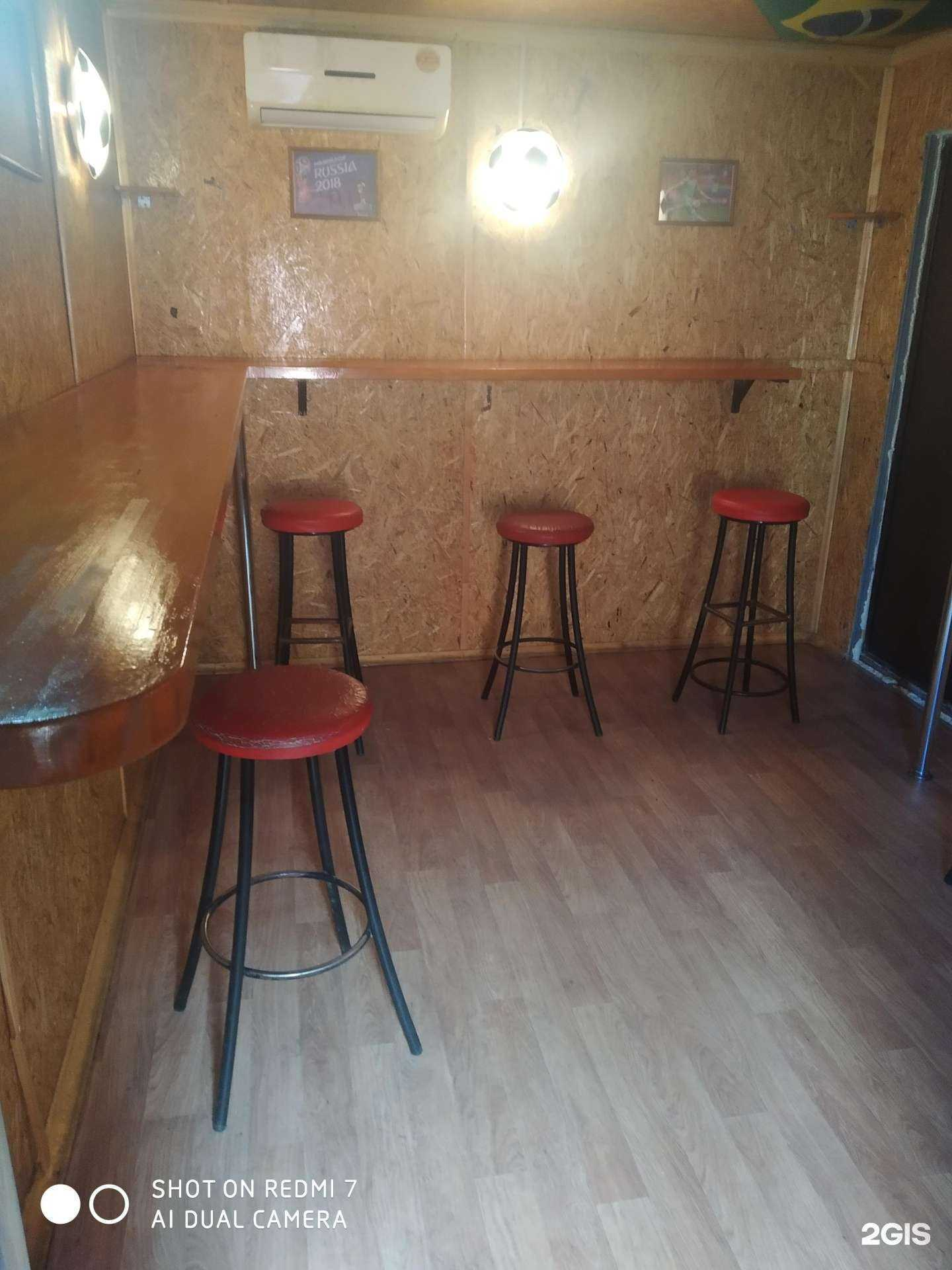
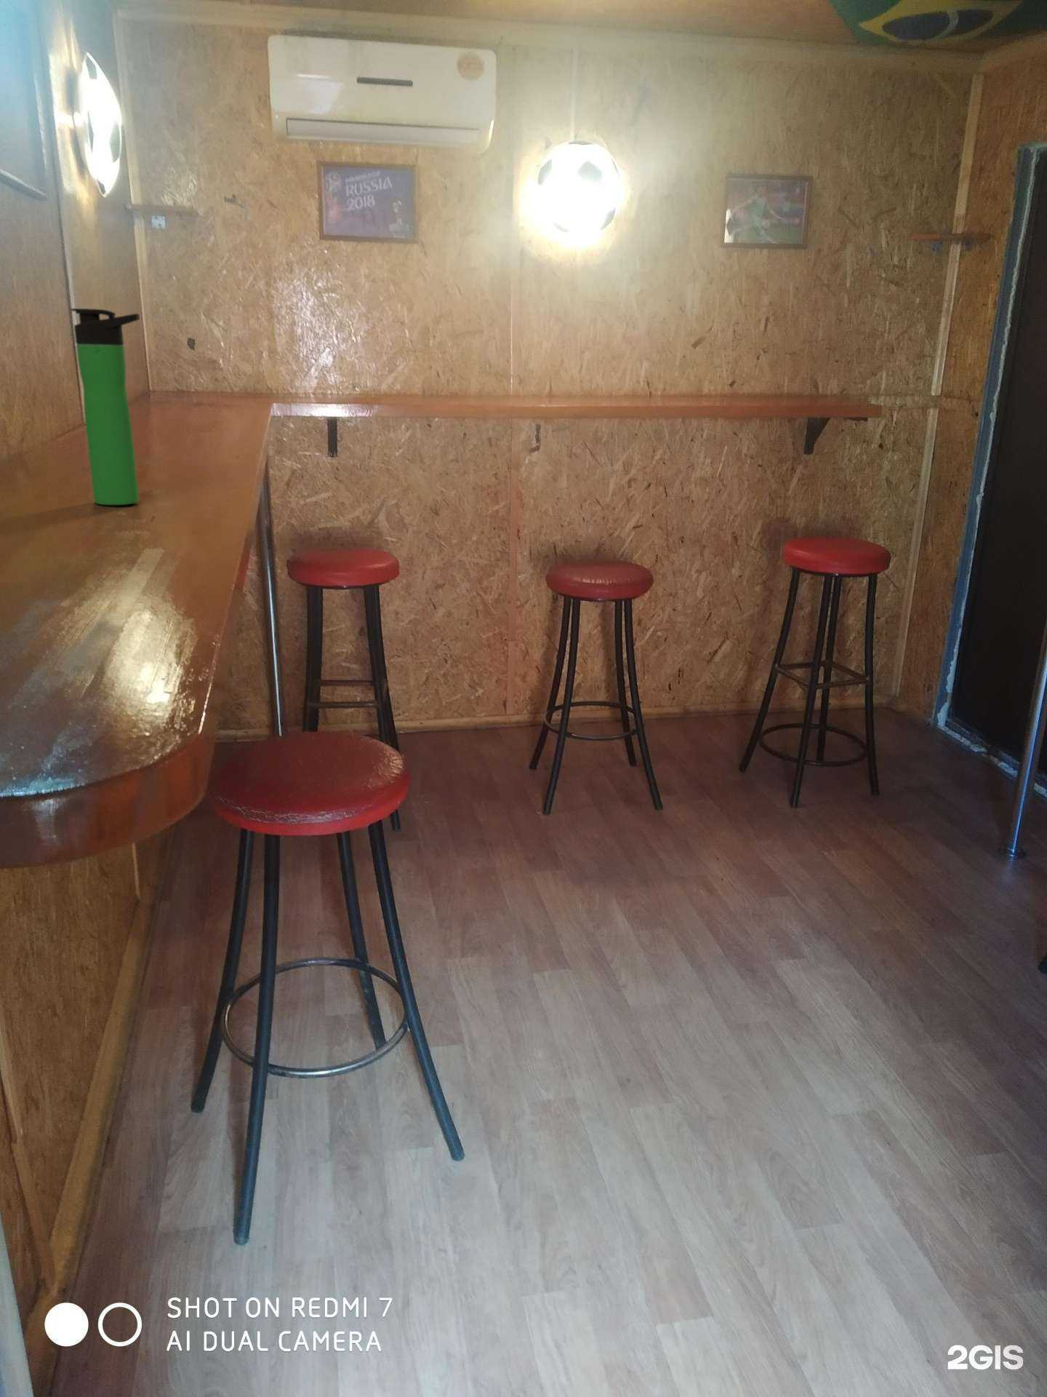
+ bottle (114, 408)
